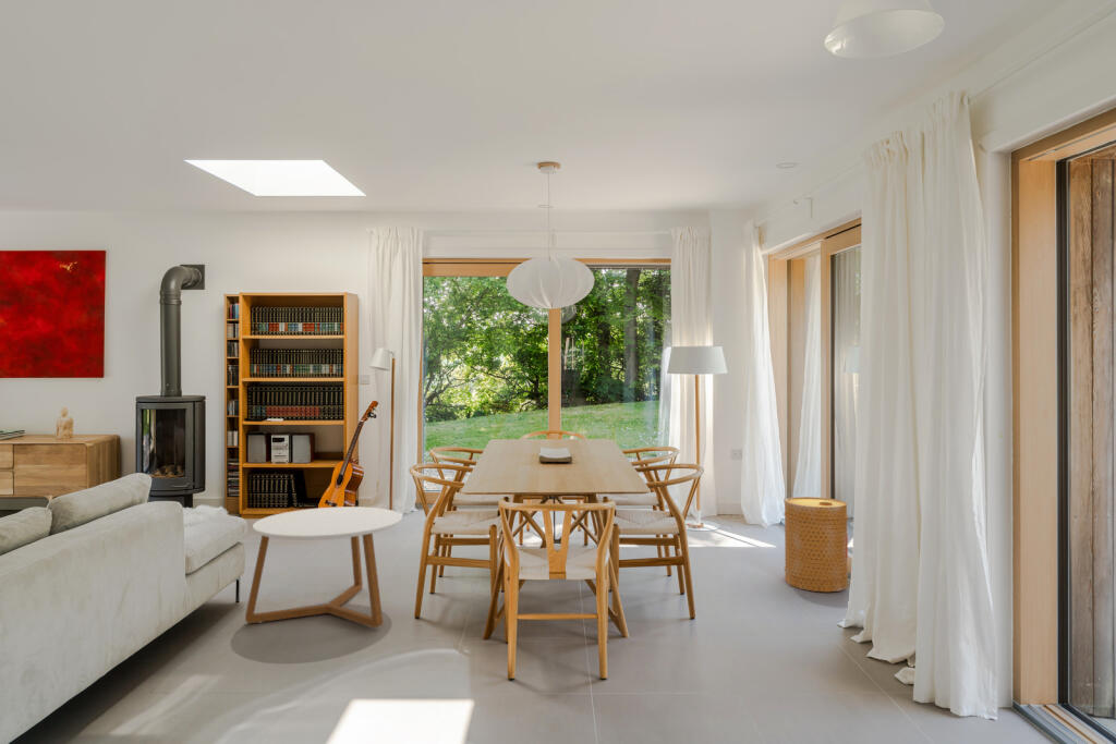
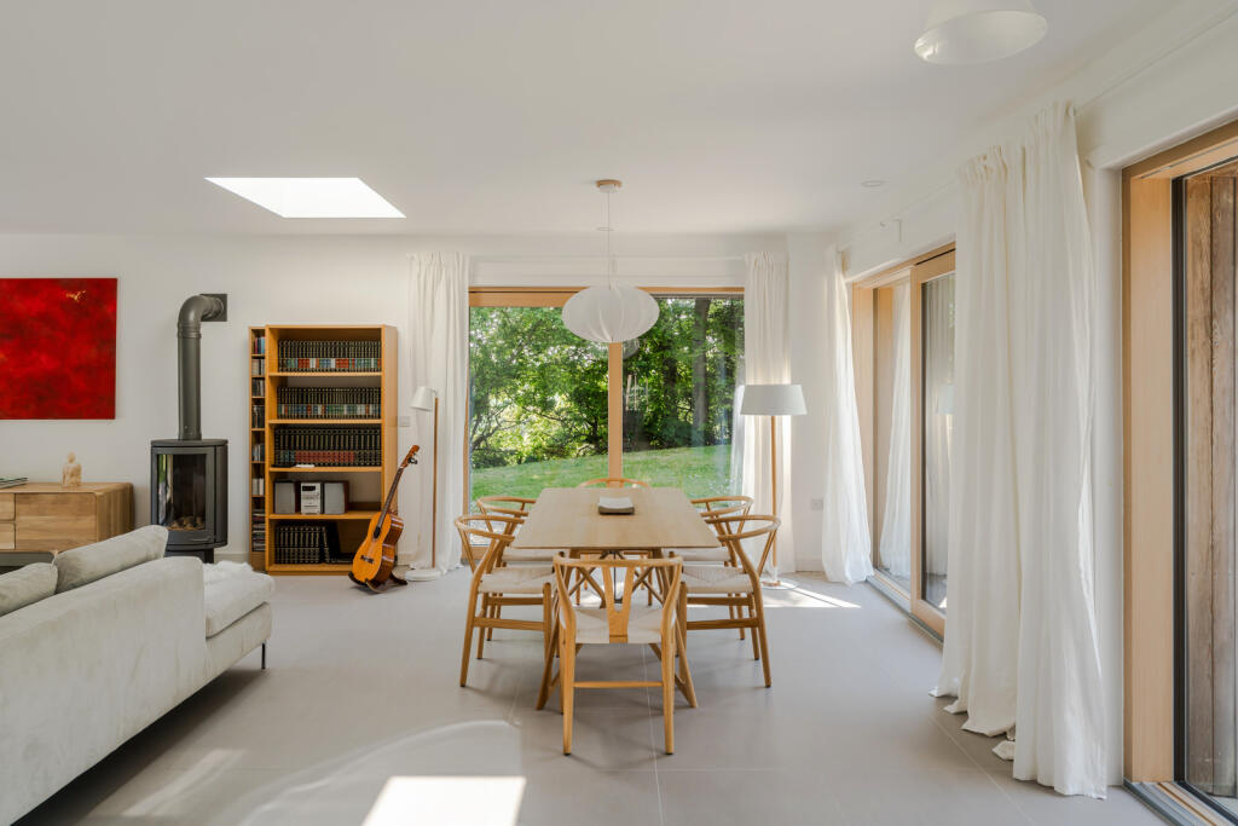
- basket (815, 541)
- coffee table (352, 561)
